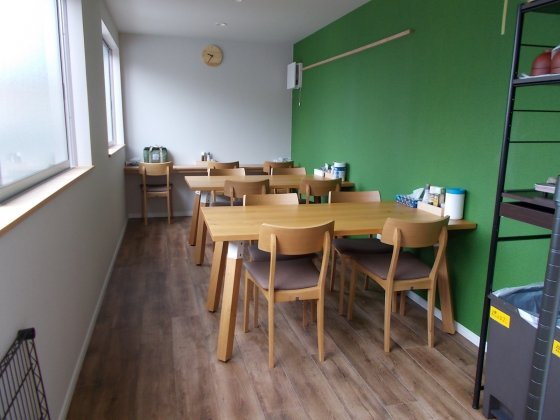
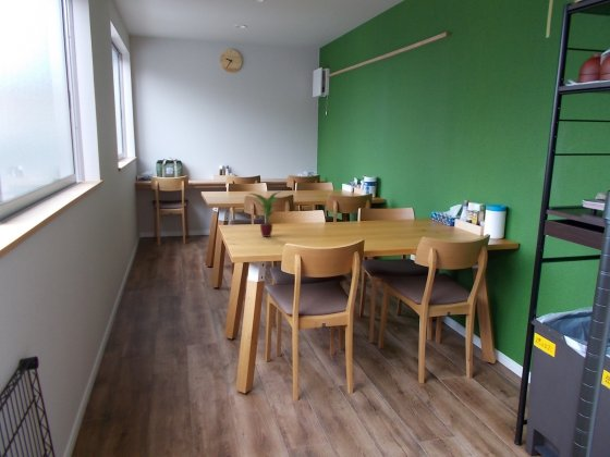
+ potted plant (264, 212)
